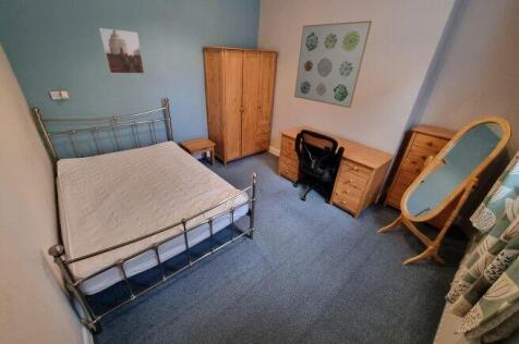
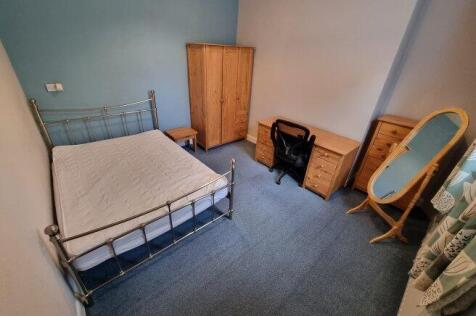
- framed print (123, 52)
- wall art (326, 65)
